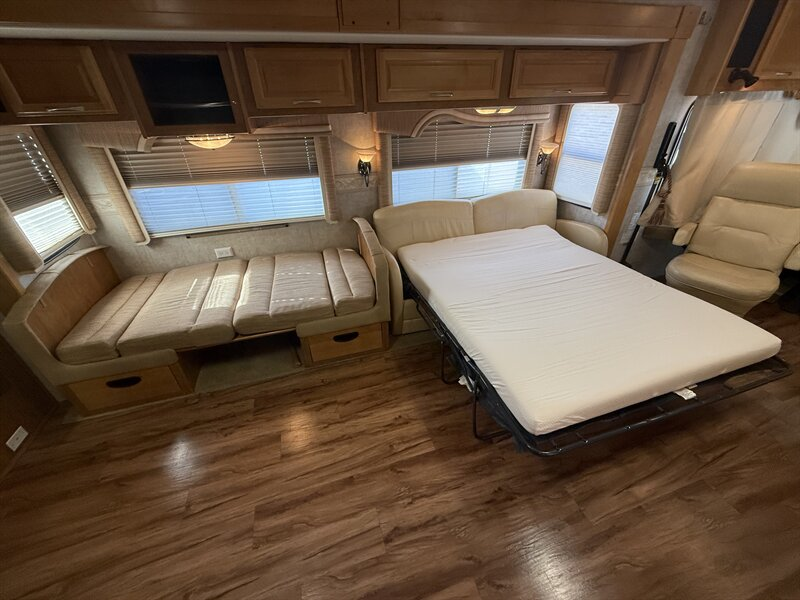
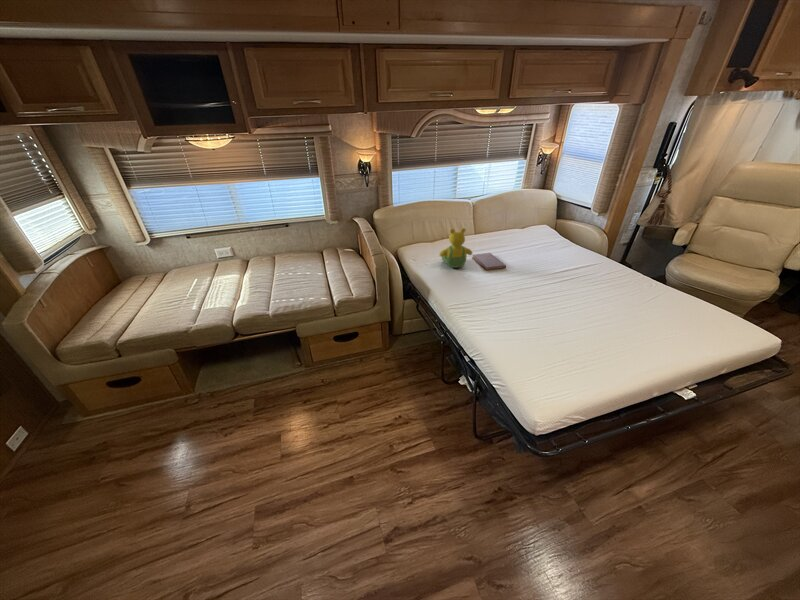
+ book (488, 261)
+ teddy bear (454, 246)
